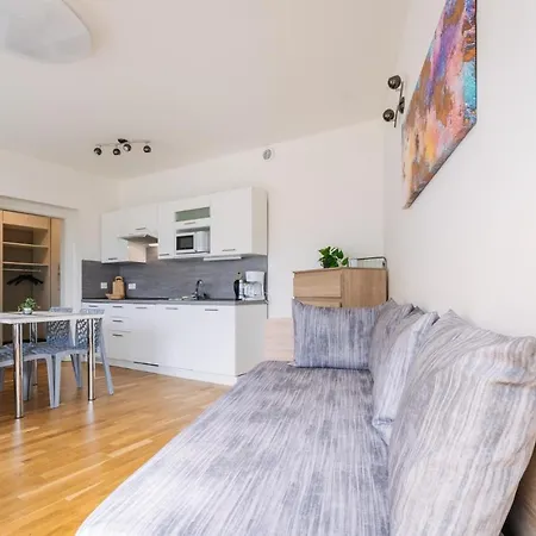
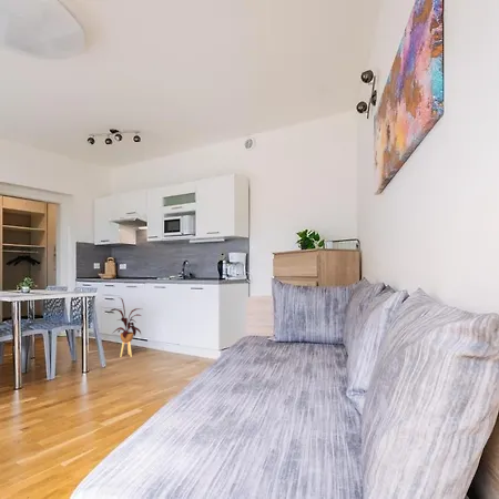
+ house plant (128, 326)
